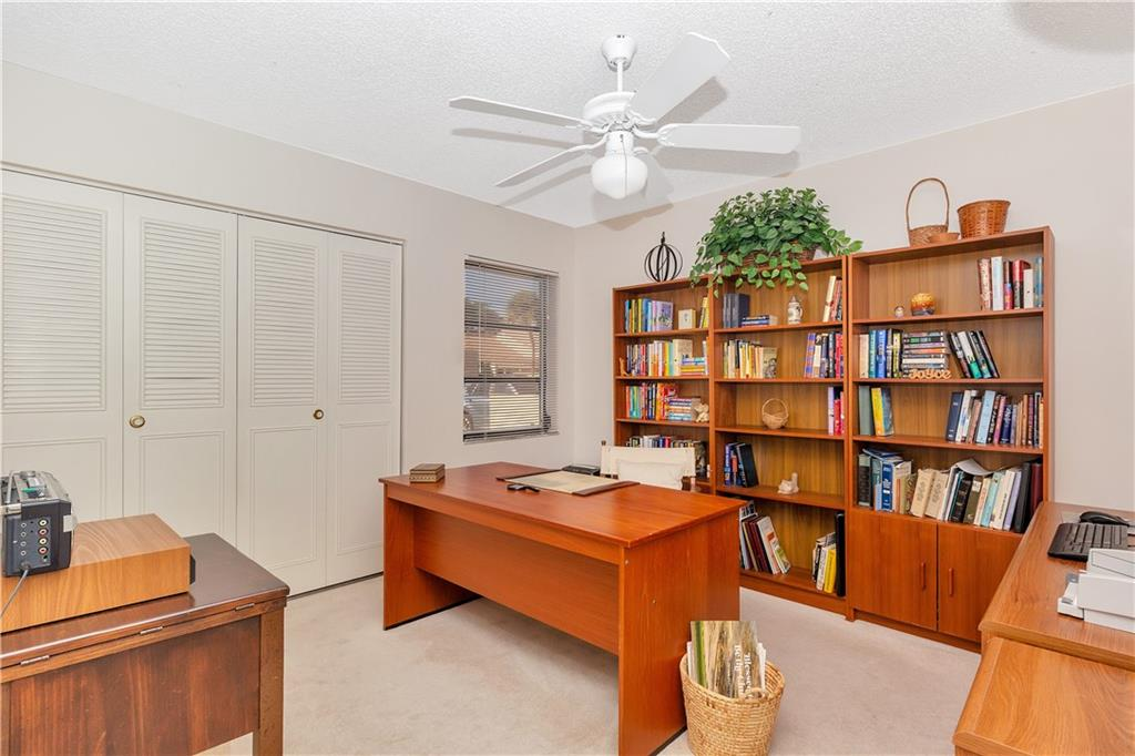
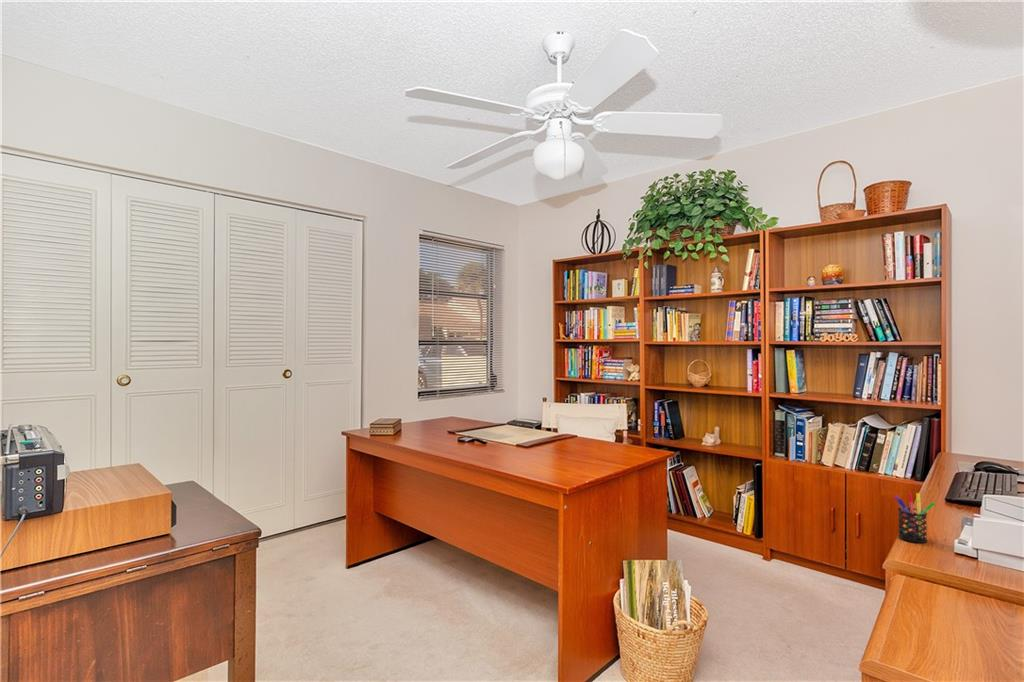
+ pen holder (915, 515)
